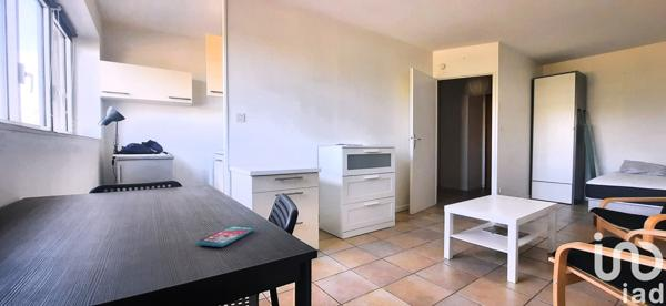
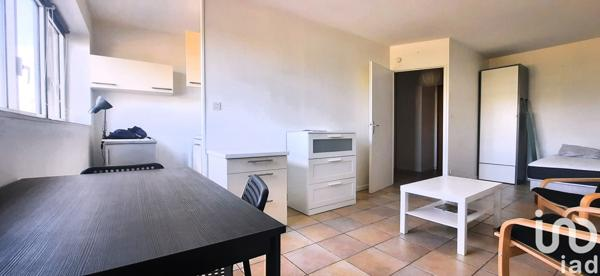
- smartphone (228, 235)
